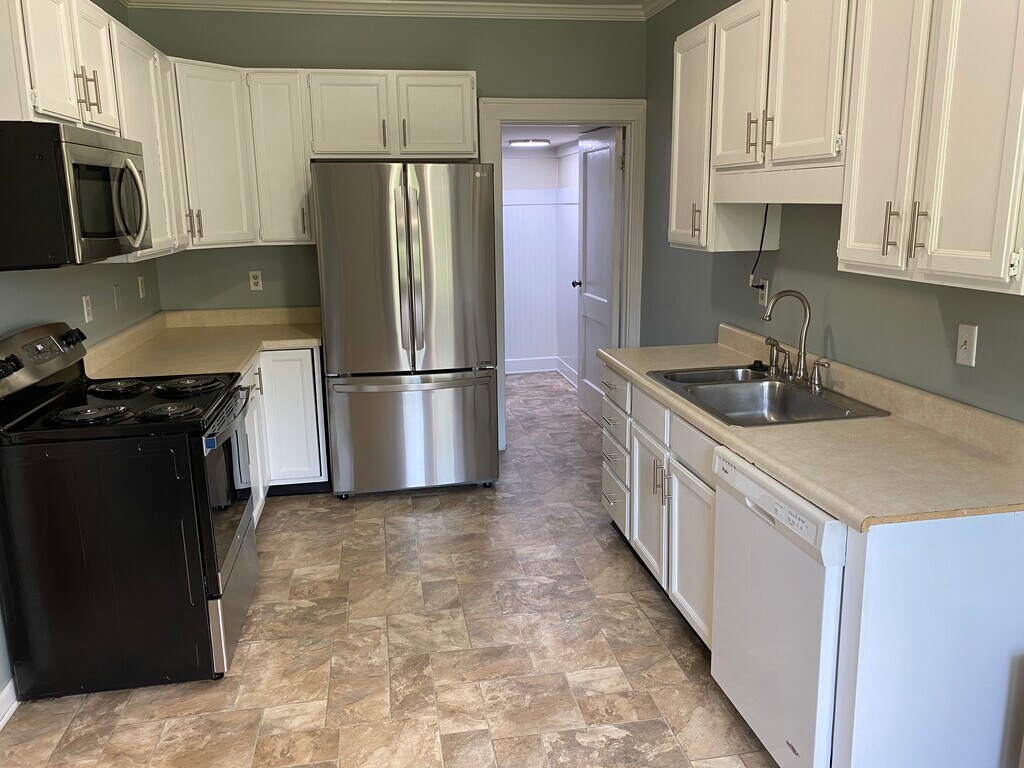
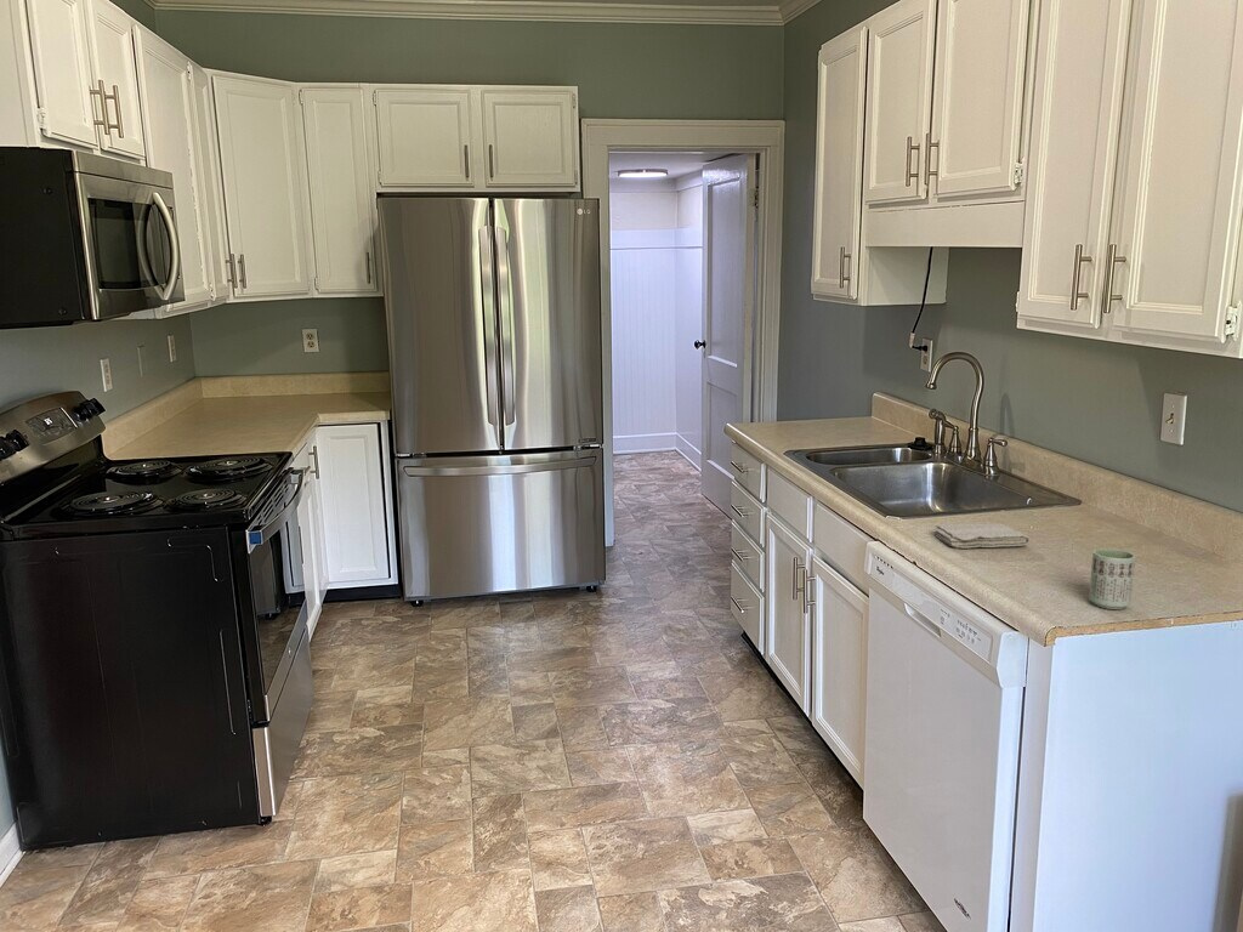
+ cup (1111, 579)
+ washcloth (978, 534)
